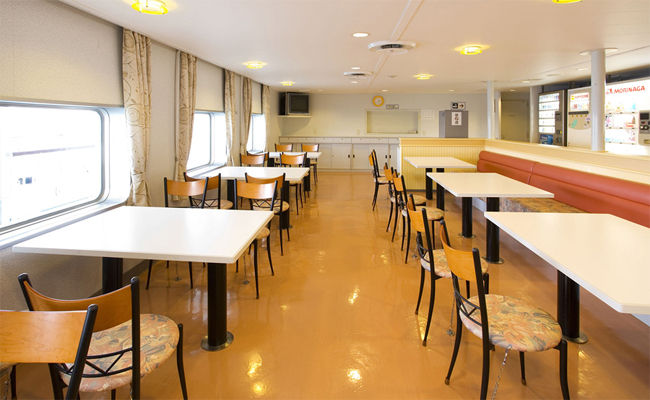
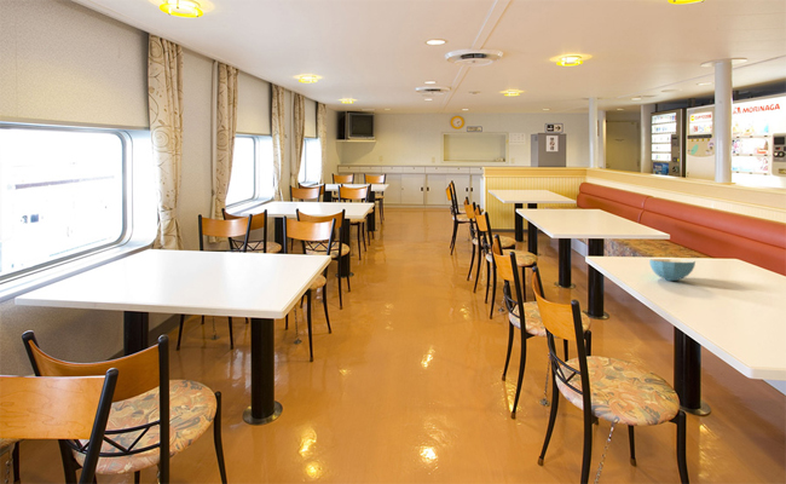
+ cereal bowl (671, 270)
